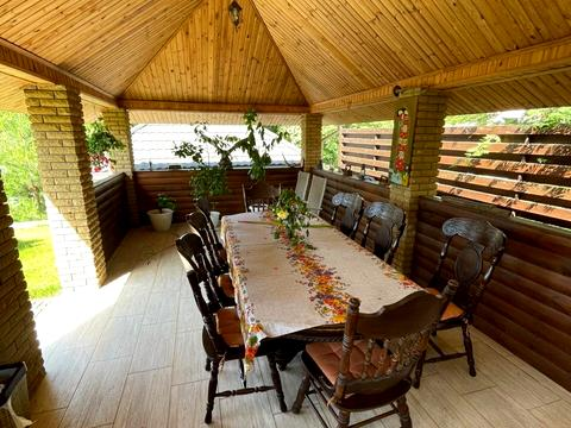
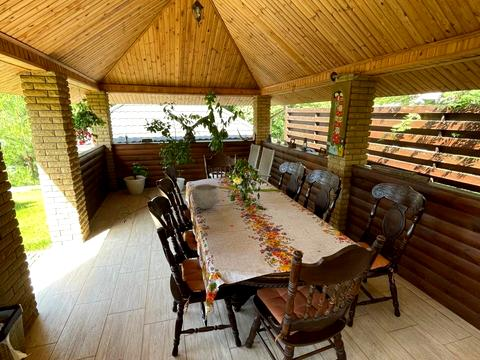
+ bowl (206, 197)
